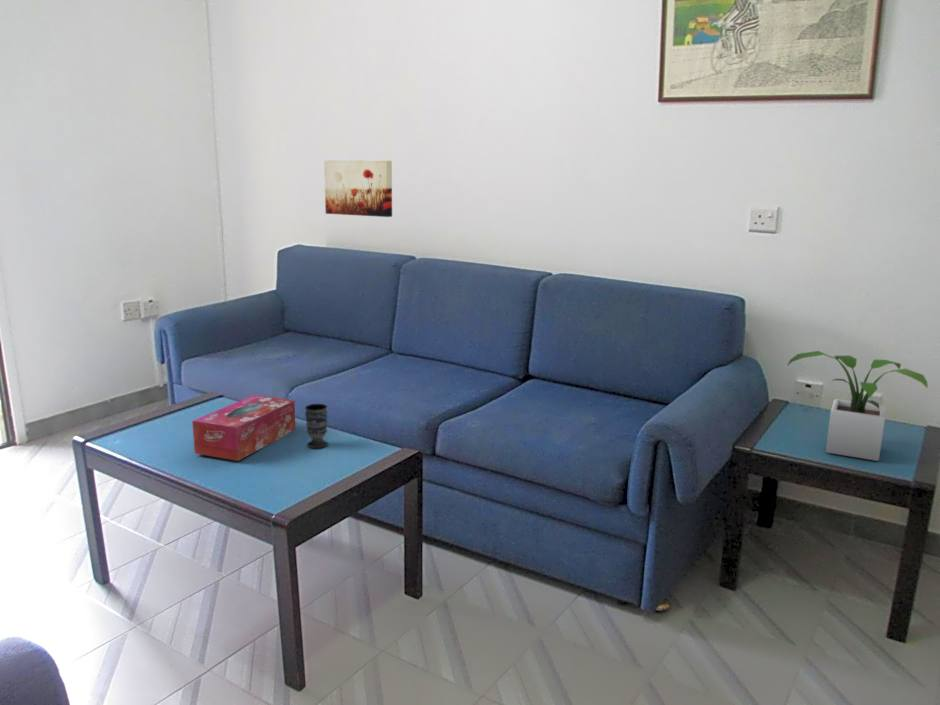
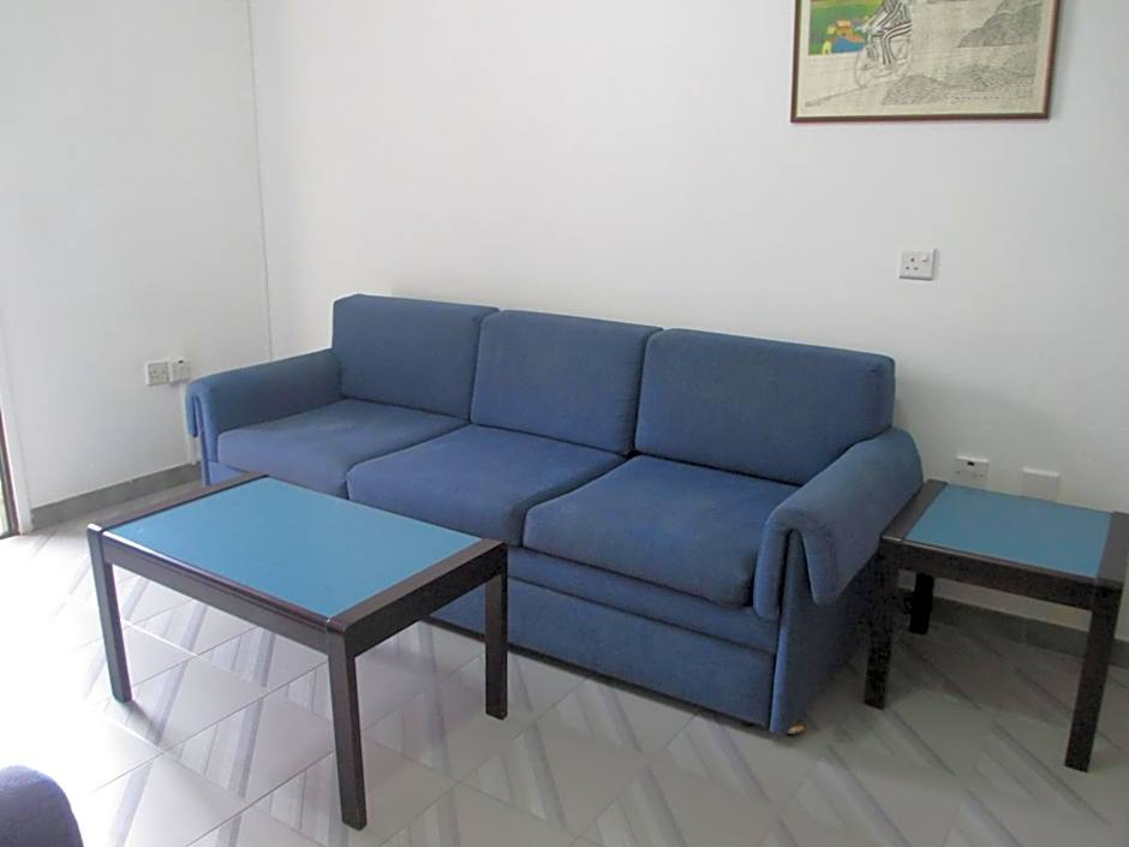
- potted plant (851, 401)
- wall art (357, 188)
- tissue box (246, 425)
- cup (316, 425)
